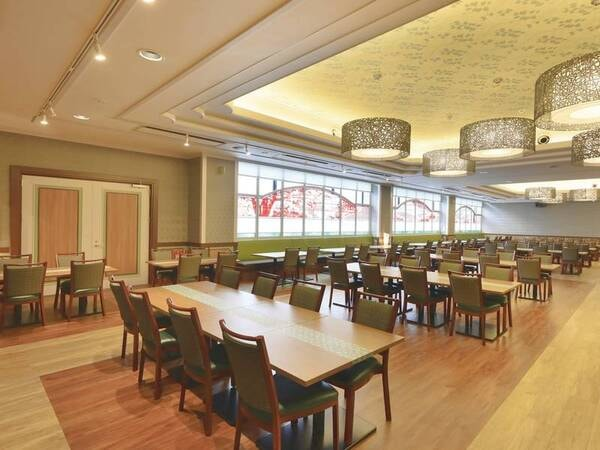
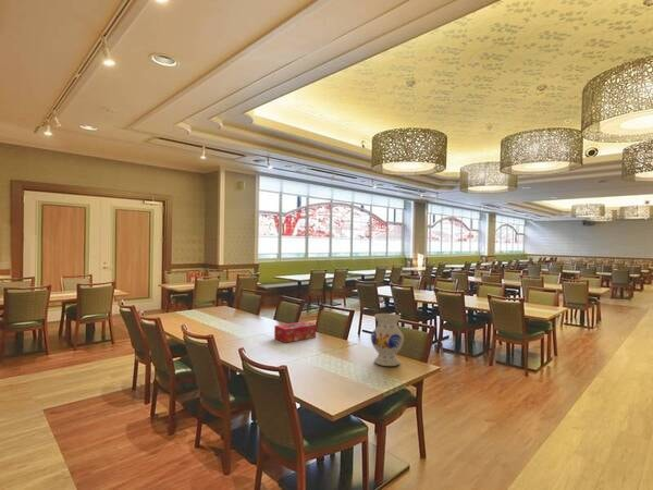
+ tissue box (295, 331)
+ vase (386, 339)
